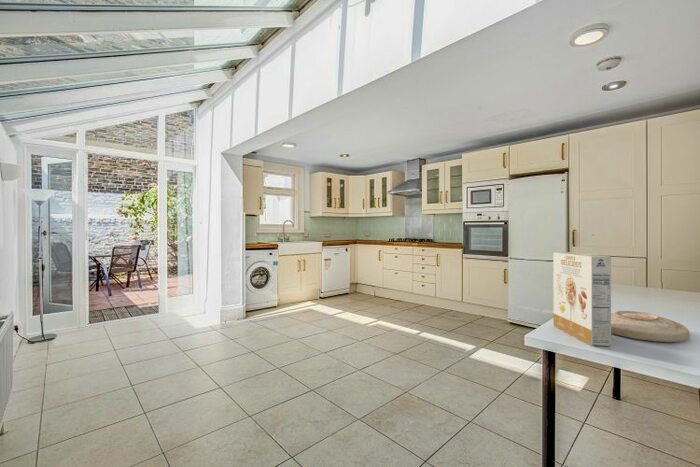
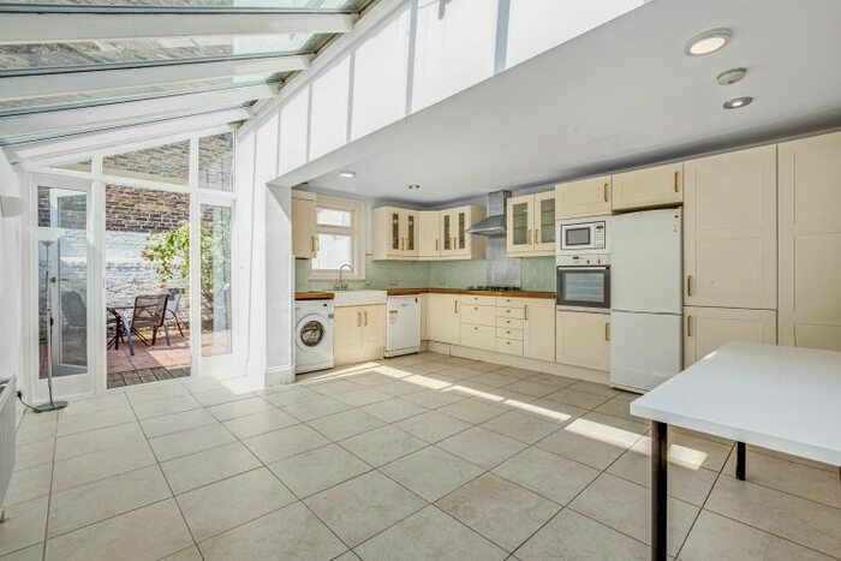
- plate (636, 322)
- cereal box (579, 294)
